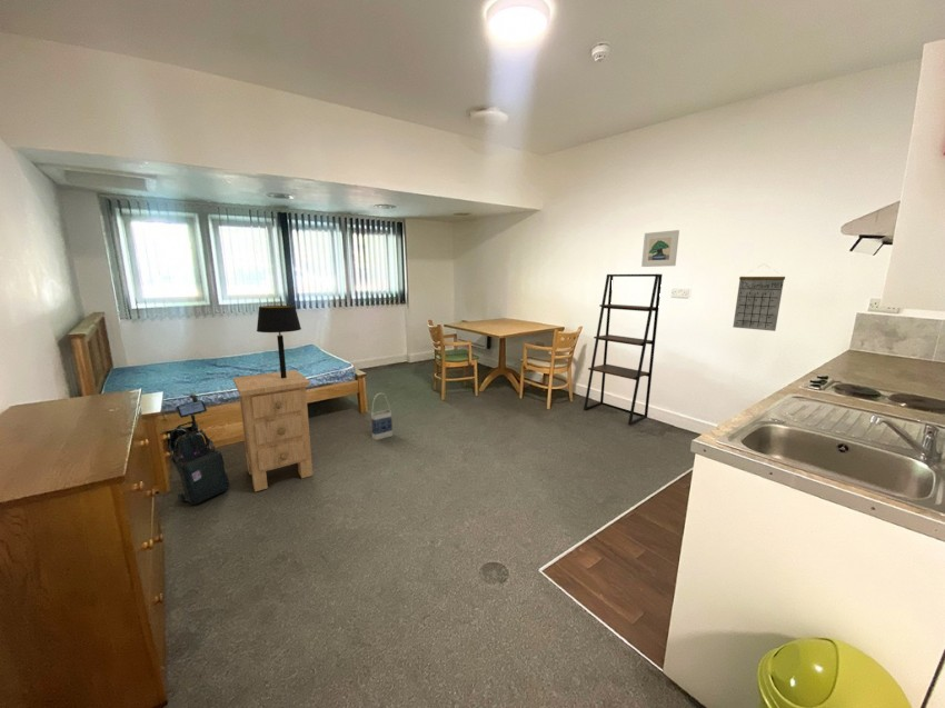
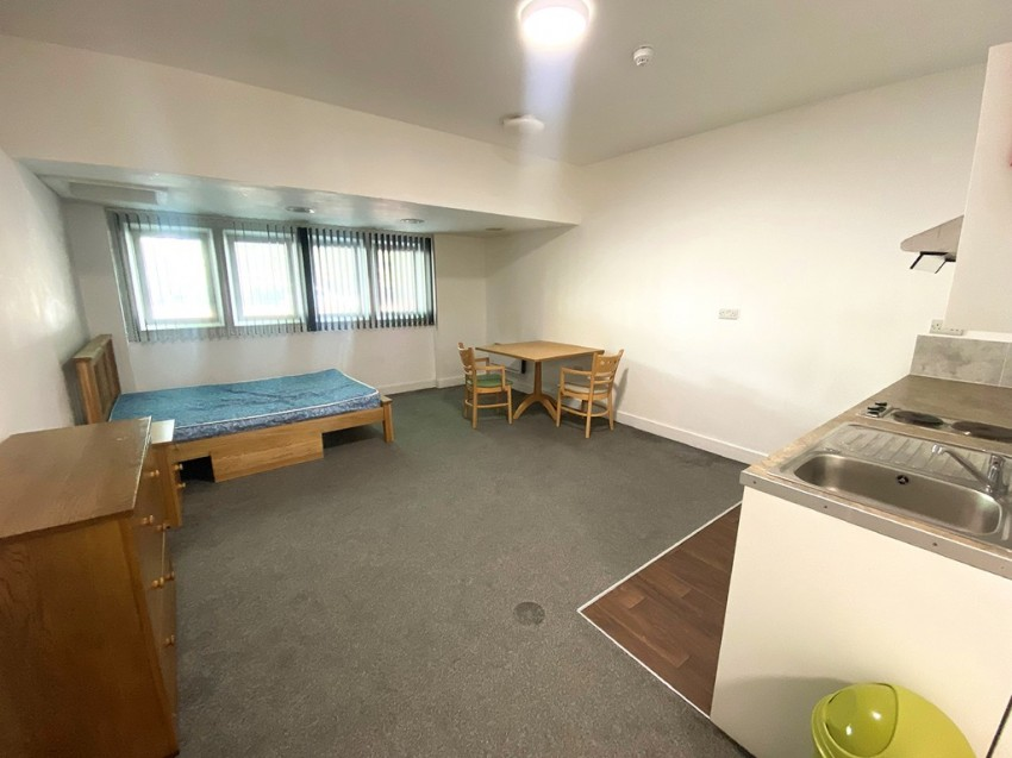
- bag (381, 415)
- shelving unit (620, 342)
- calendar (758, 297)
- vacuum cleaner (197, 447)
- table lamp (280, 342)
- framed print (659, 249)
- nightstand (276, 428)
